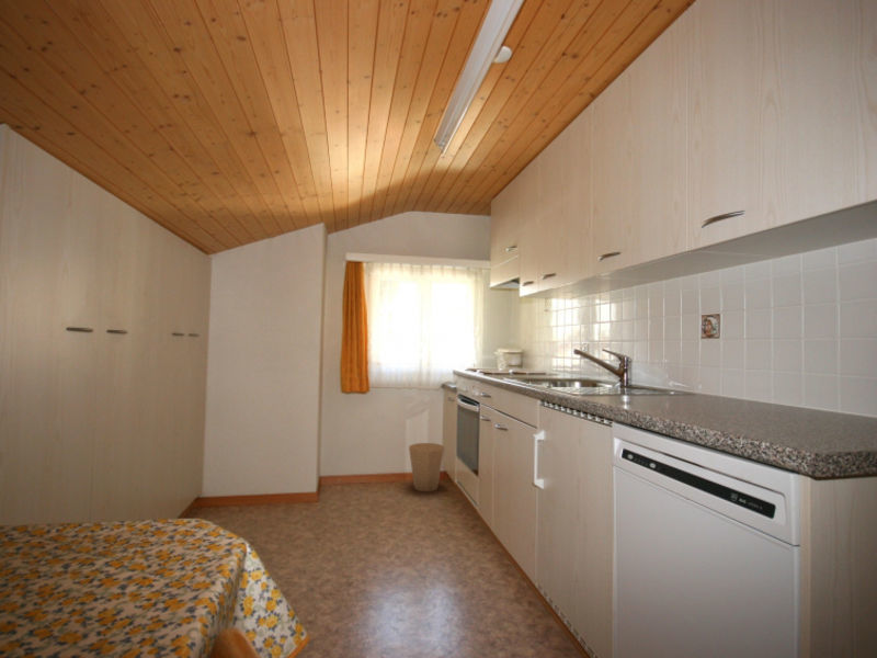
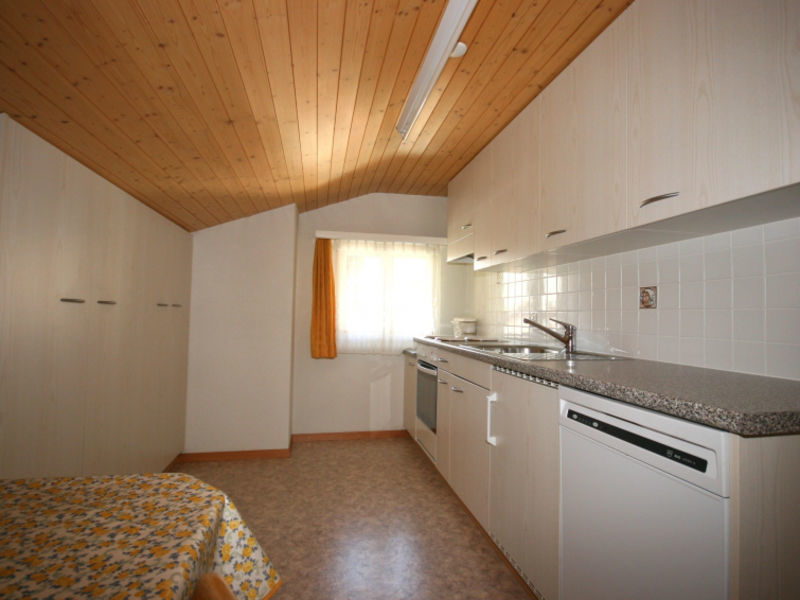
- trash can (425, 467)
